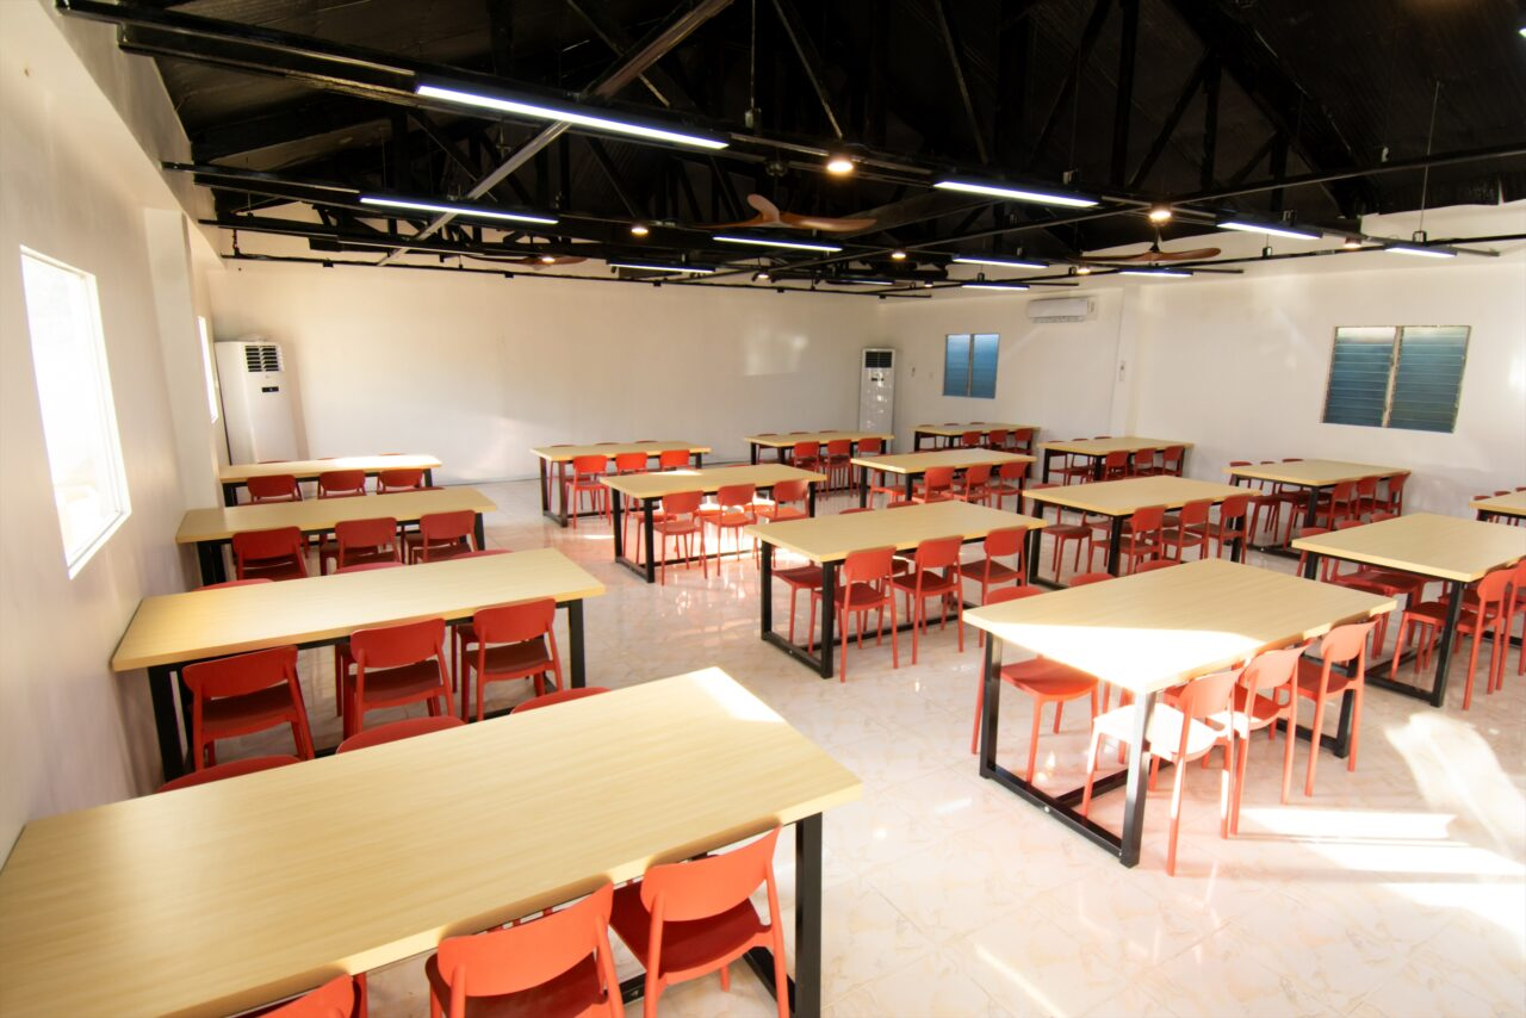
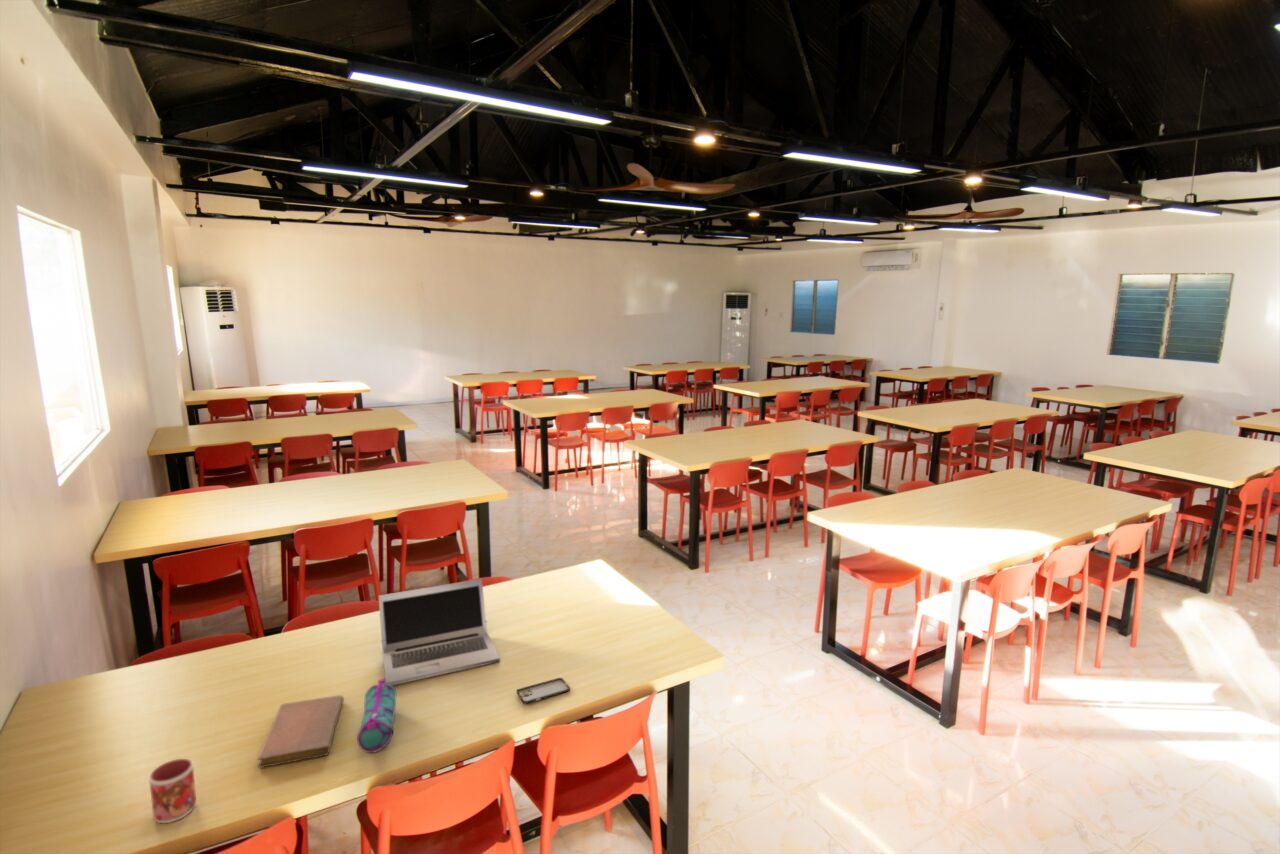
+ laptop (438, 628)
+ pencil case (378, 714)
+ mug (173, 785)
+ notebook (304, 728)
+ smartphone (543, 690)
